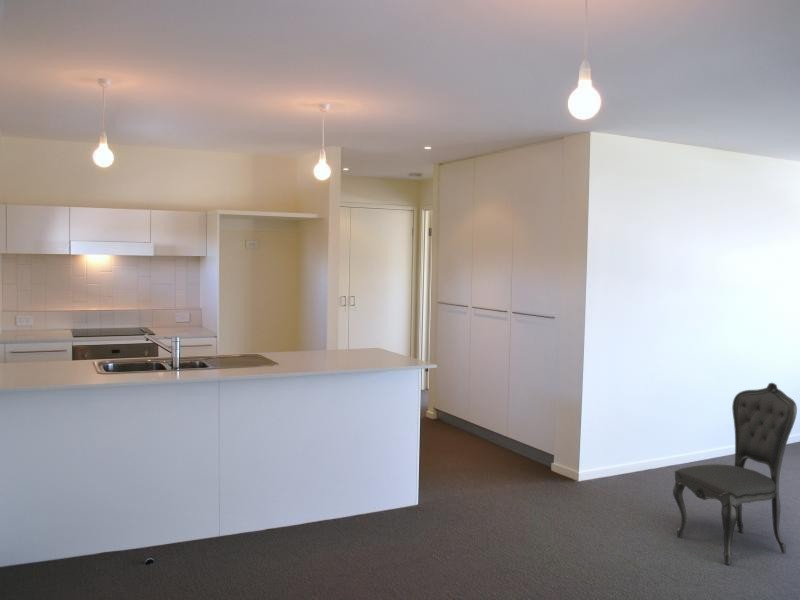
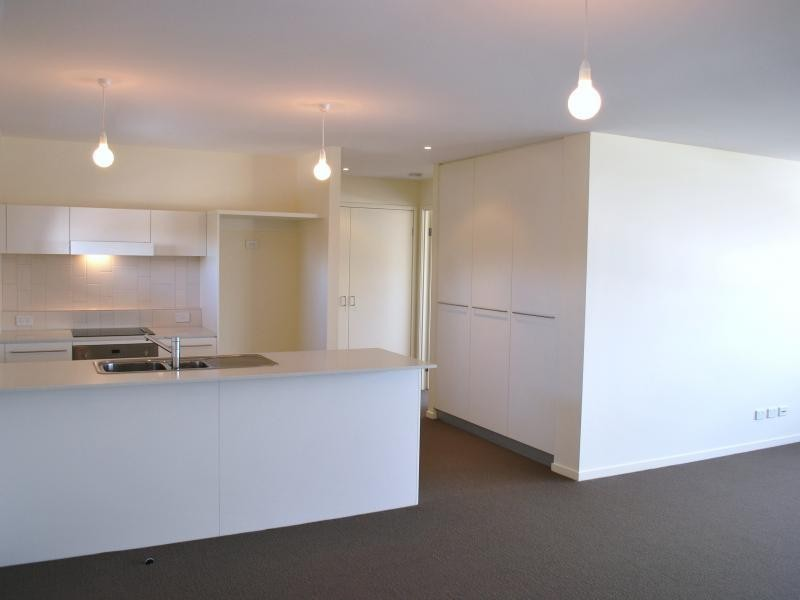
- dining chair (737, 465)
